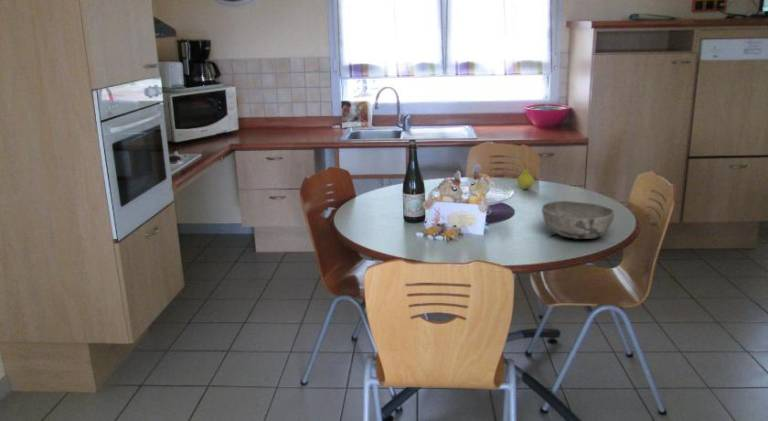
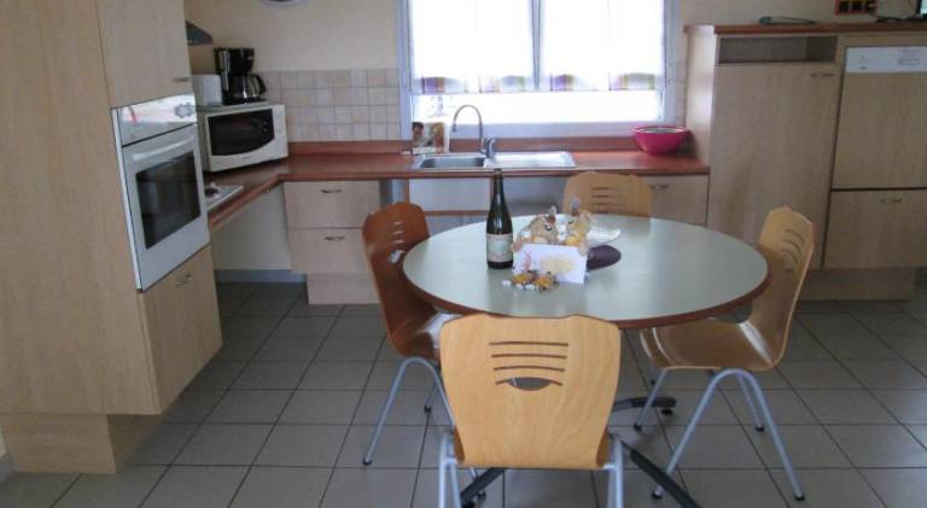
- bowl (577, 221)
- fruit (525, 175)
